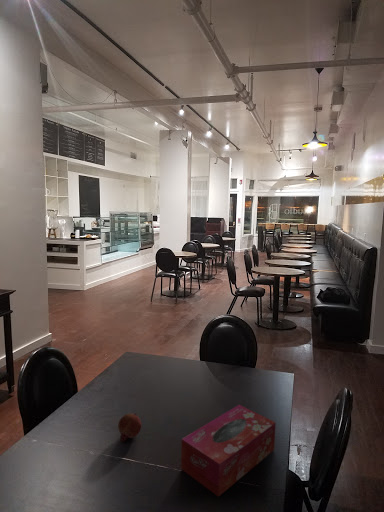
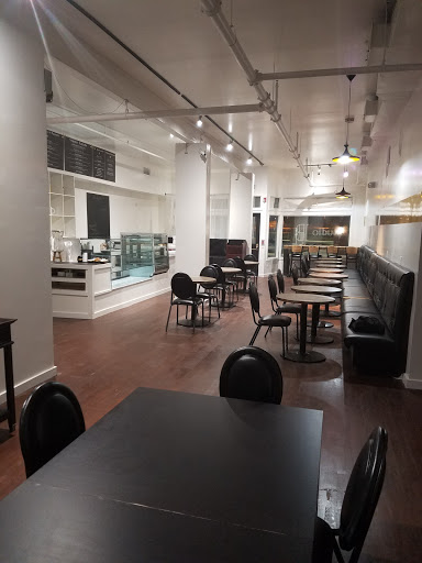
- tissue box (230, 444)
- fruit (129, 426)
